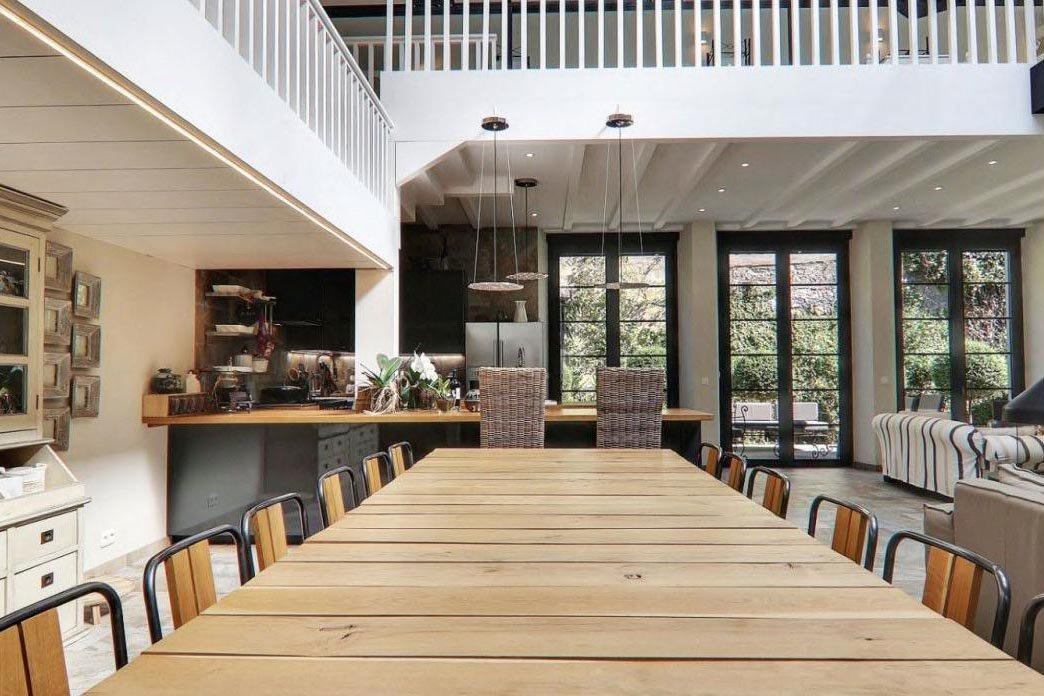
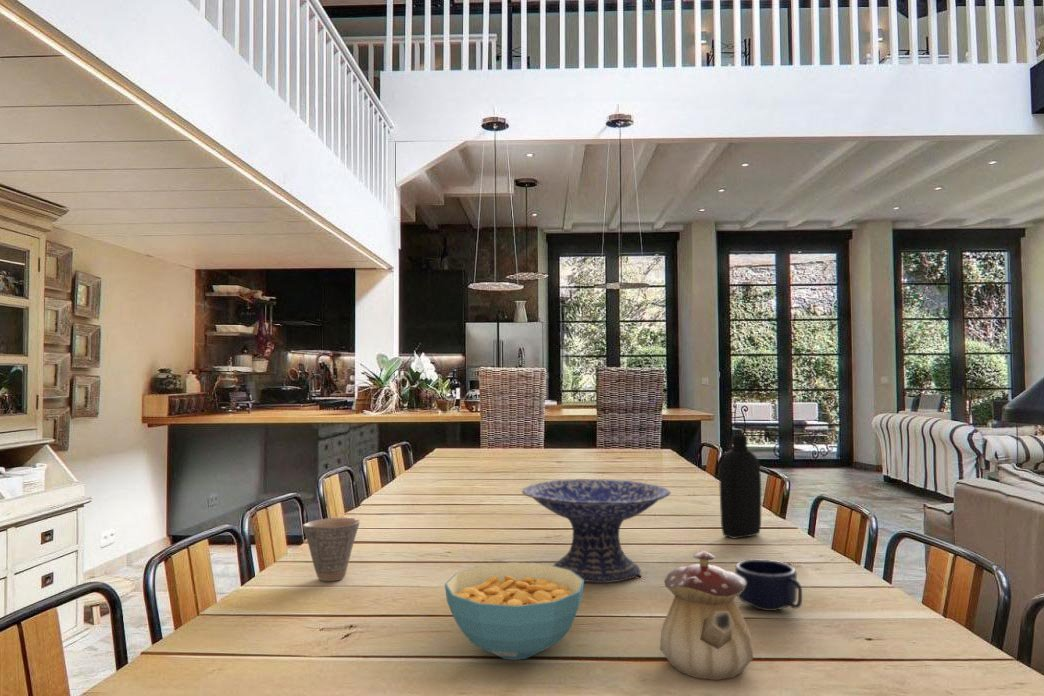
+ decorative bowl (595, 528)
+ bottle (740, 485)
+ teapot (703, 604)
+ cereal bowl (515, 616)
+ cup (331, 549)
+ mug (771, 588)
